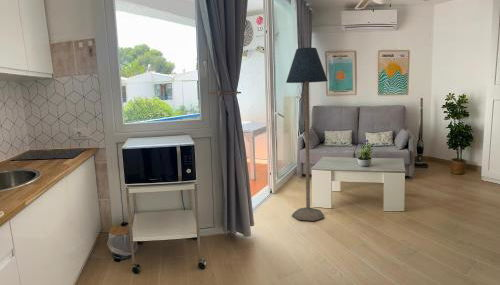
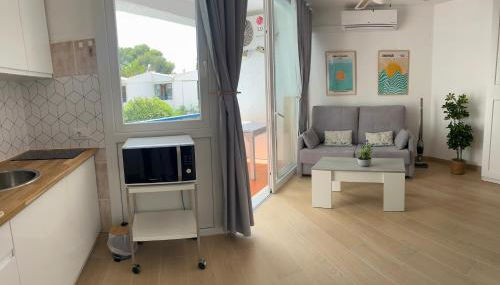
- floor lamp (307, 134)
